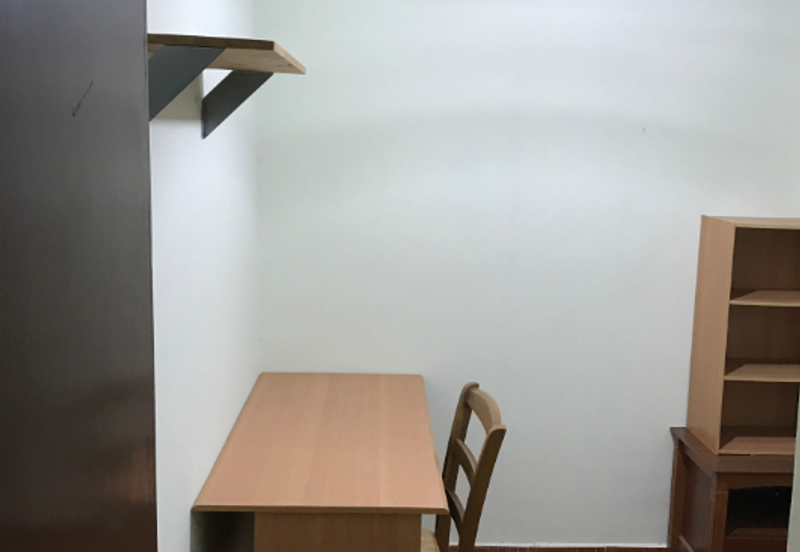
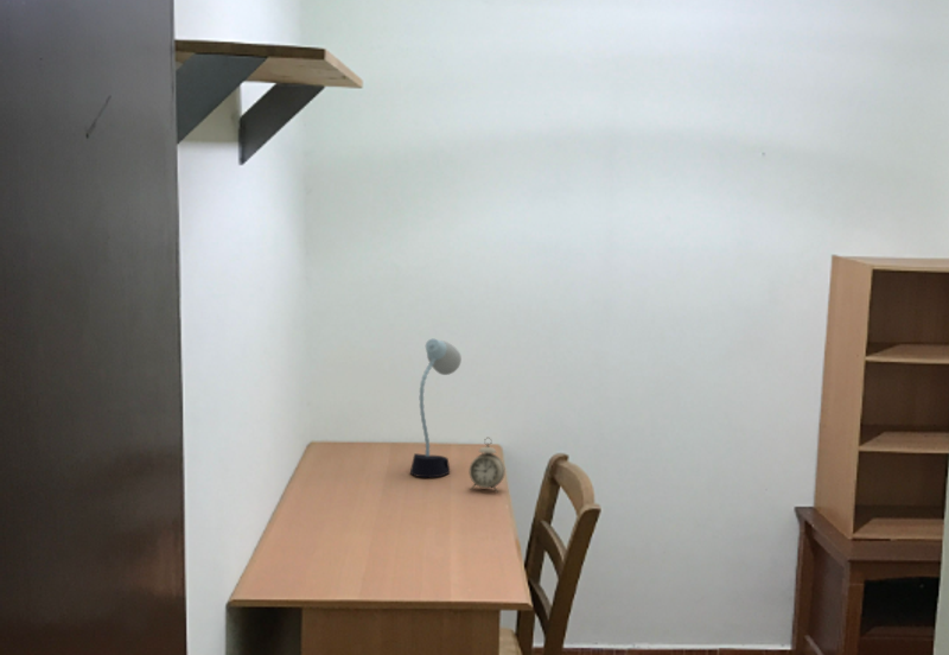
+ alarm clock (486, 463)
+ desk lamp (422, 403)
